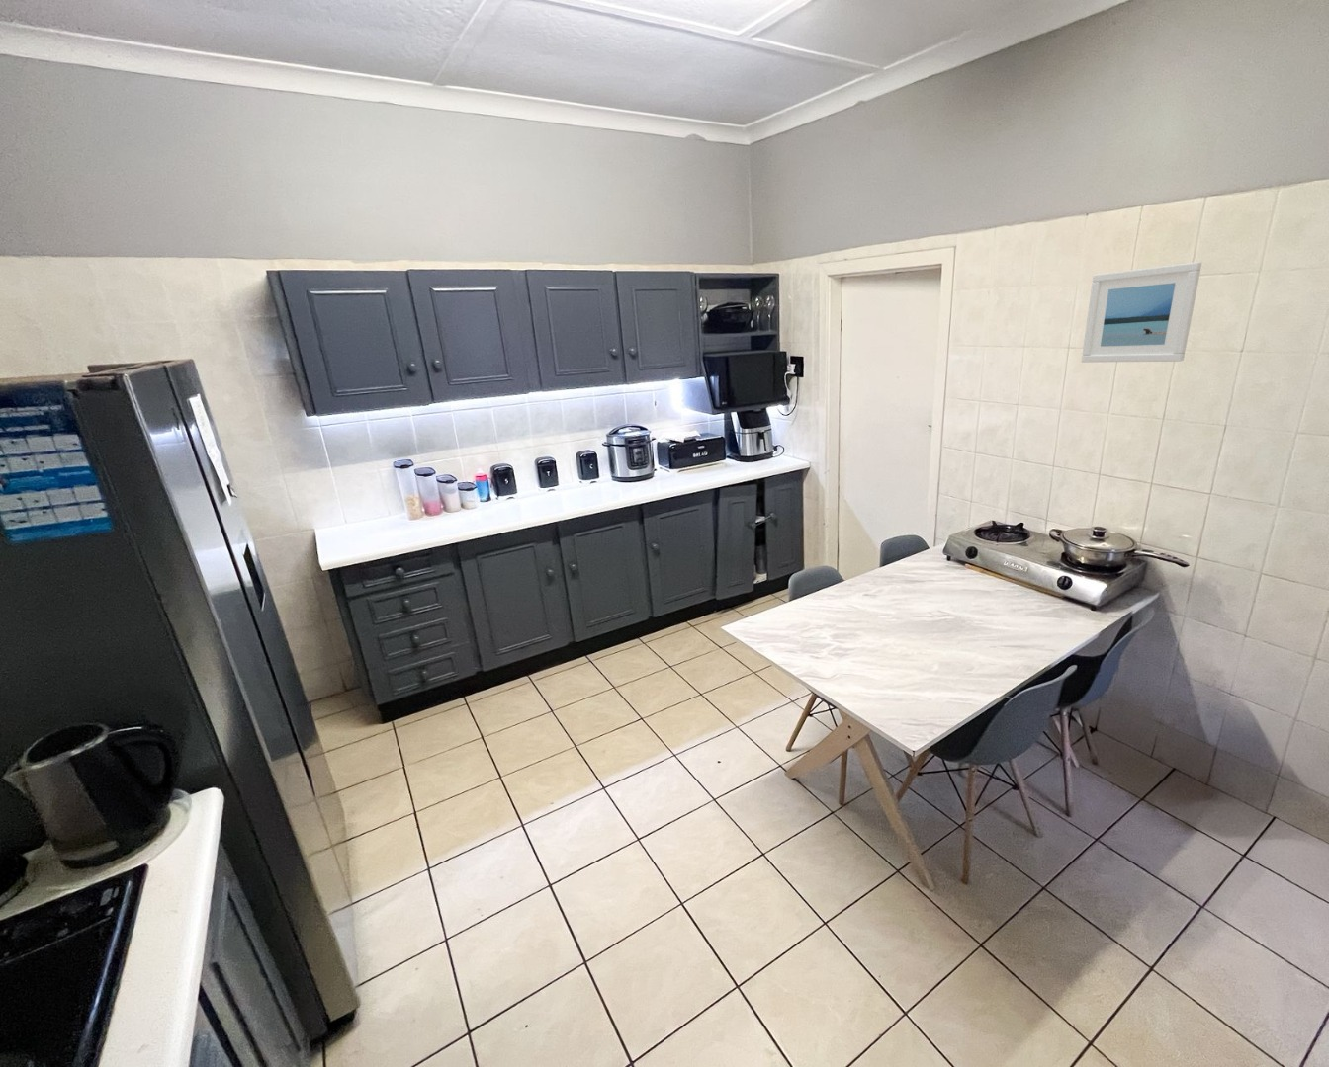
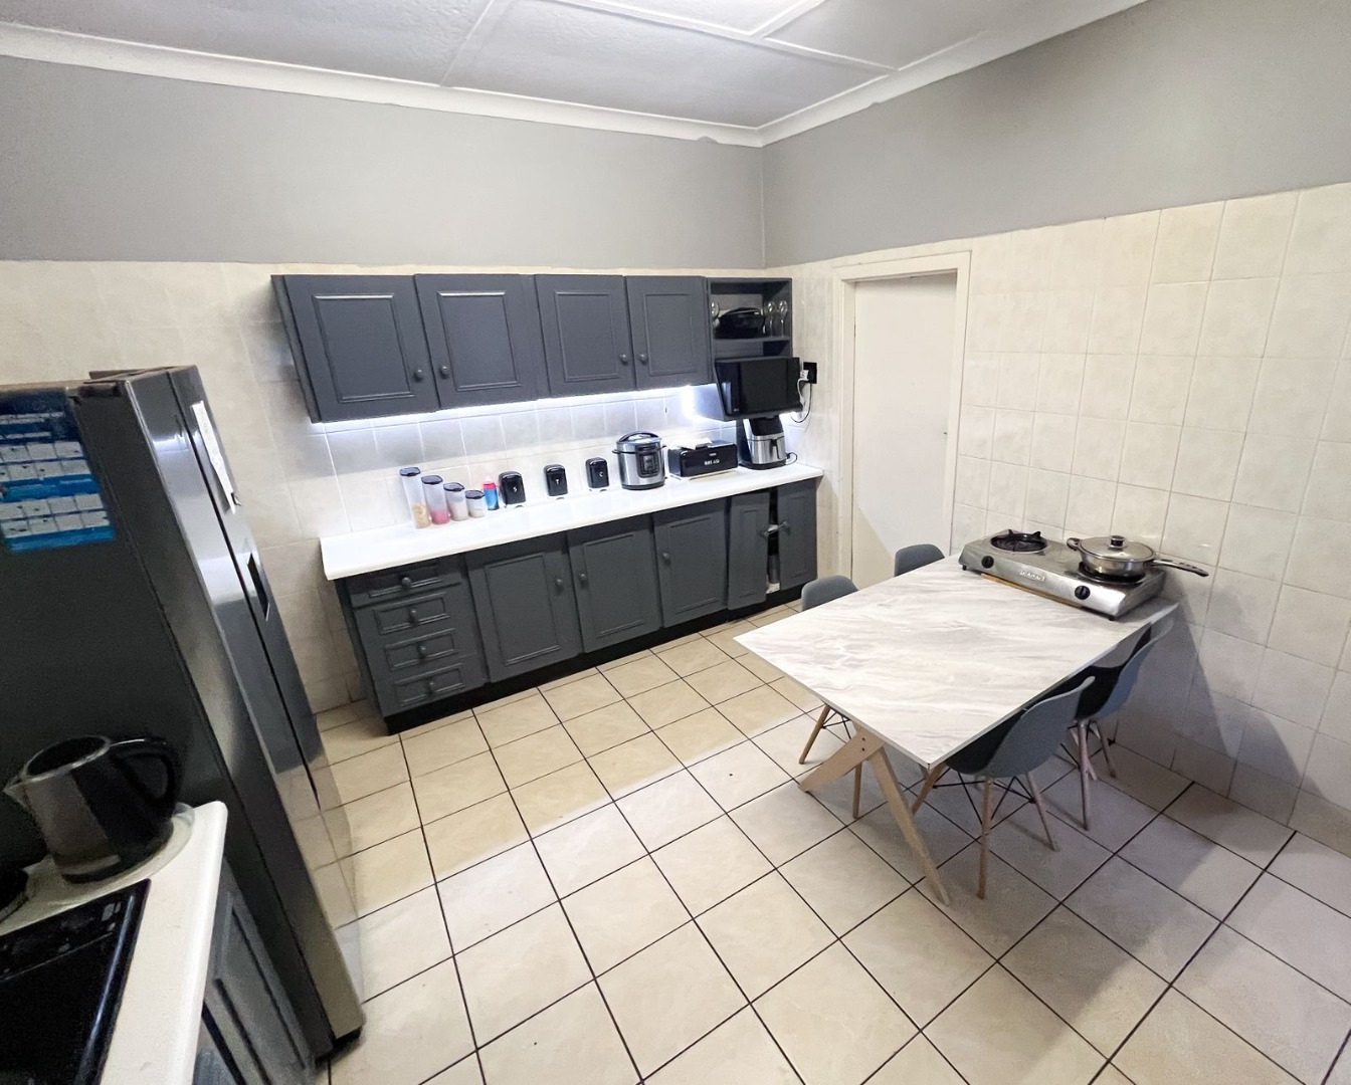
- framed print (1136, 316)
